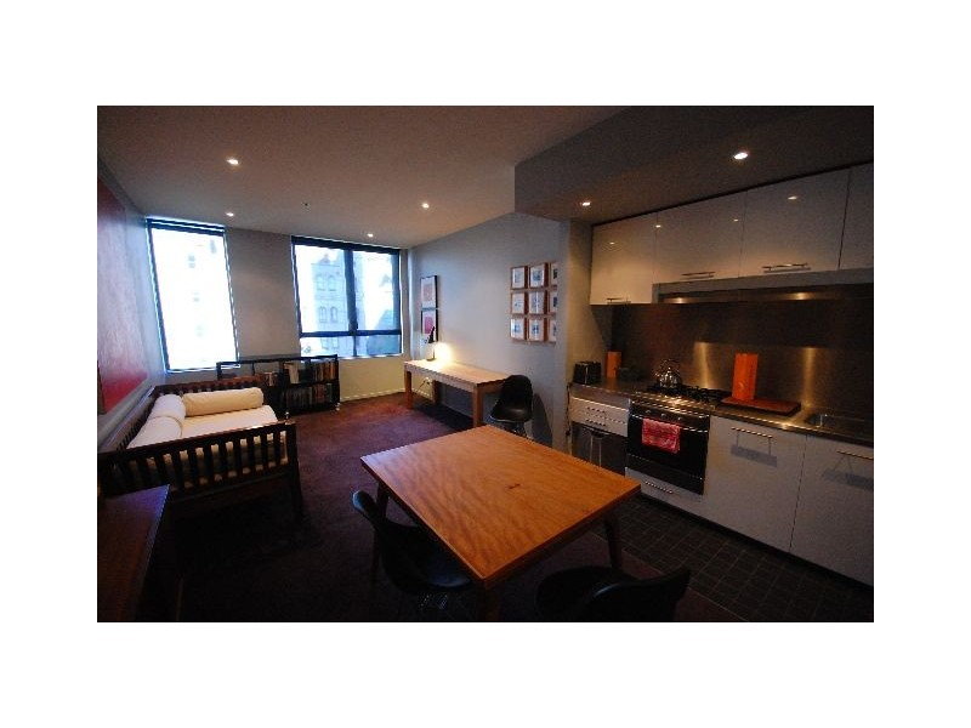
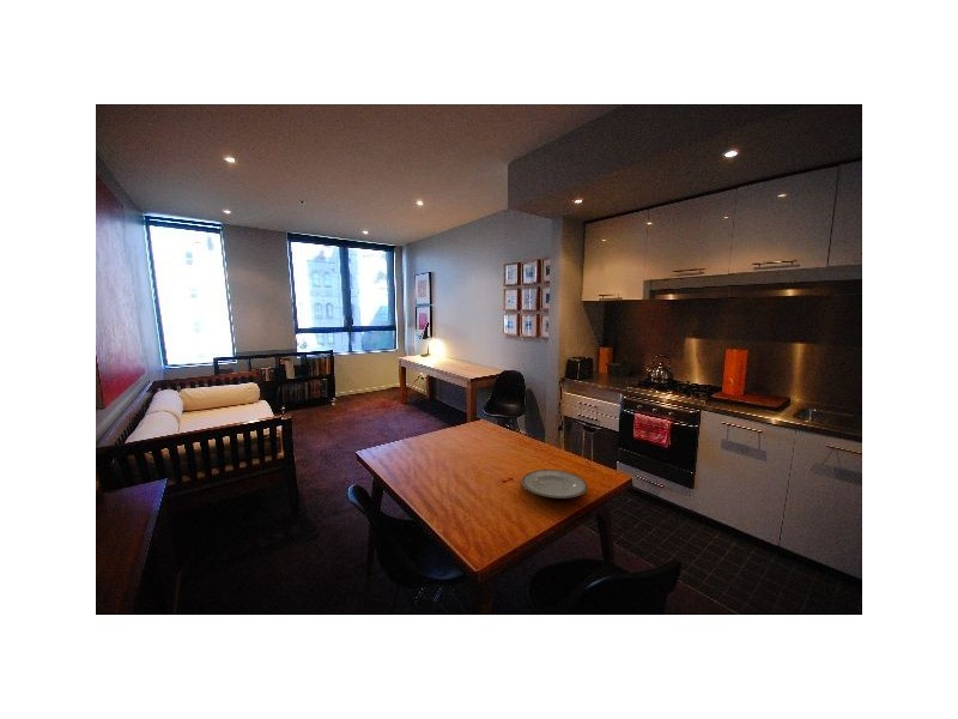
+ plate (553, 485)
